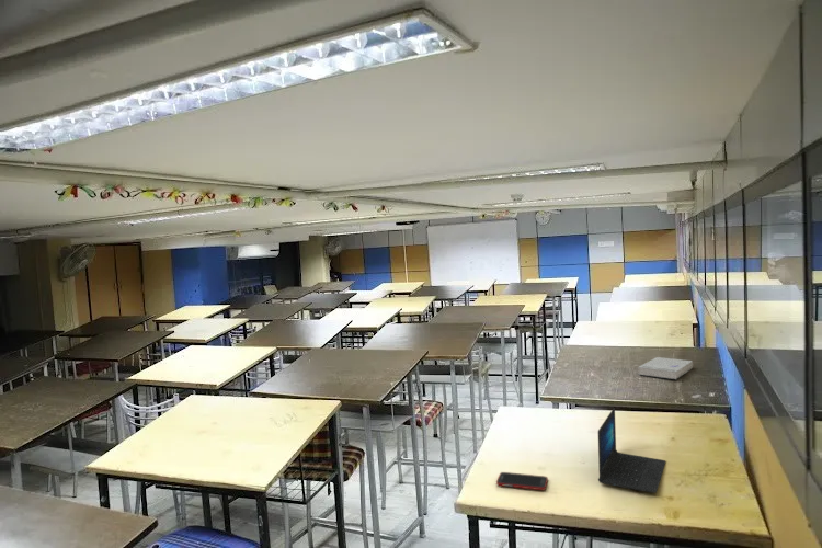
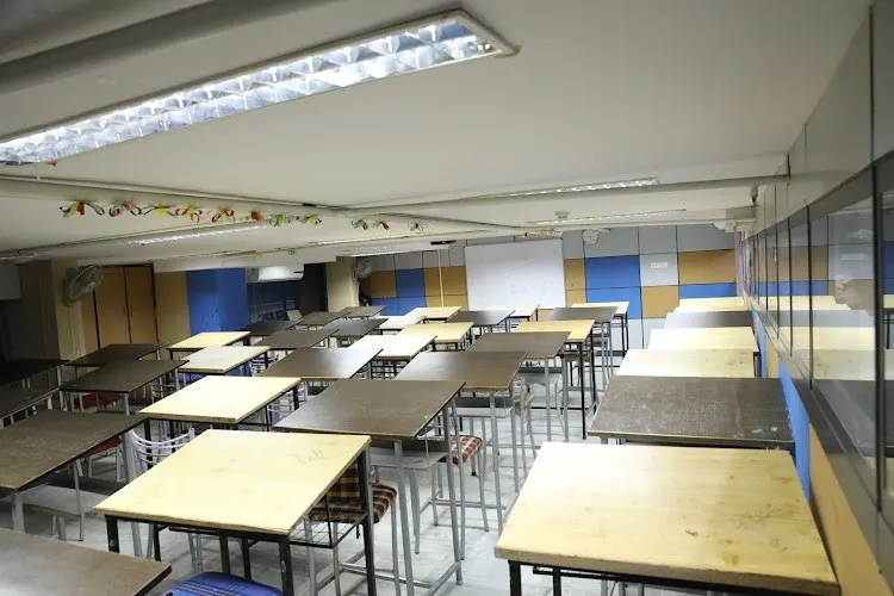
- book (665, 367)
- laptop (628, 454)
- cell phone (522, 480)
